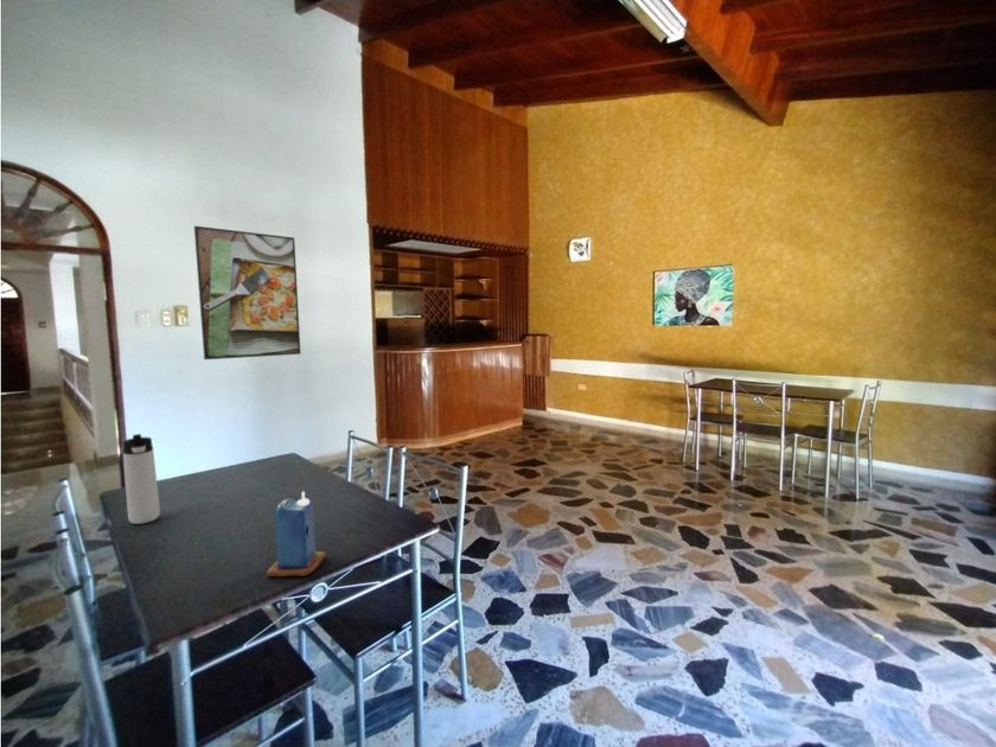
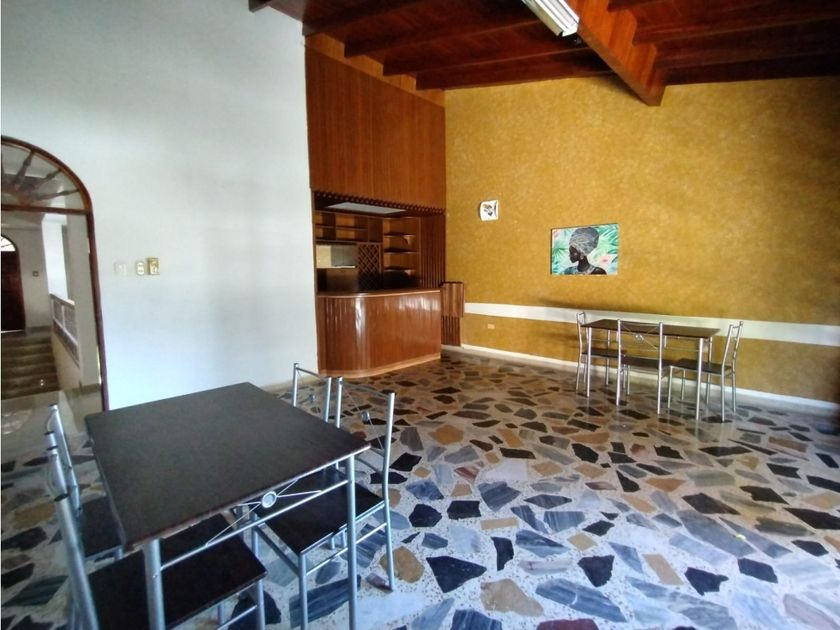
- thermos bottle (141, 479)
- candle (294, 529)
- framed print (251, 295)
